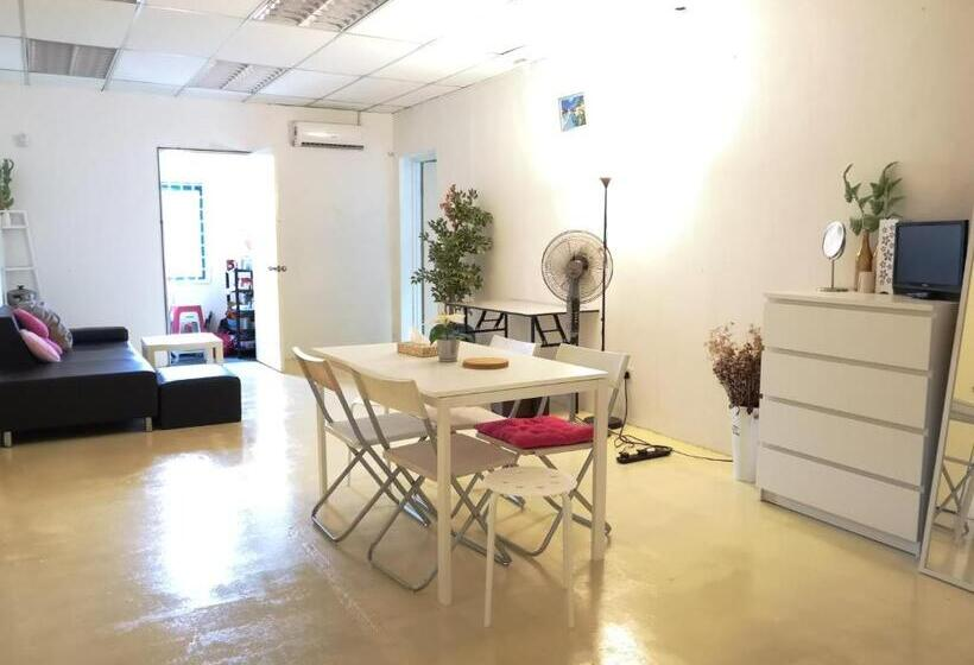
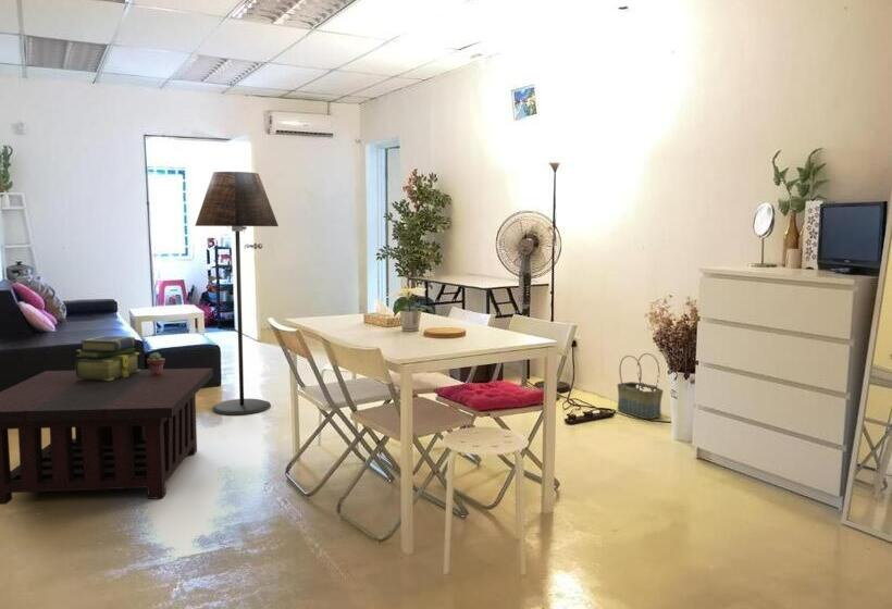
+ stack of books (108, 356)
+ basket (640, 384)
+ potted succulent (156, 362)
+ coffee table (103, 431)
+ floor lamp (238, 293)
